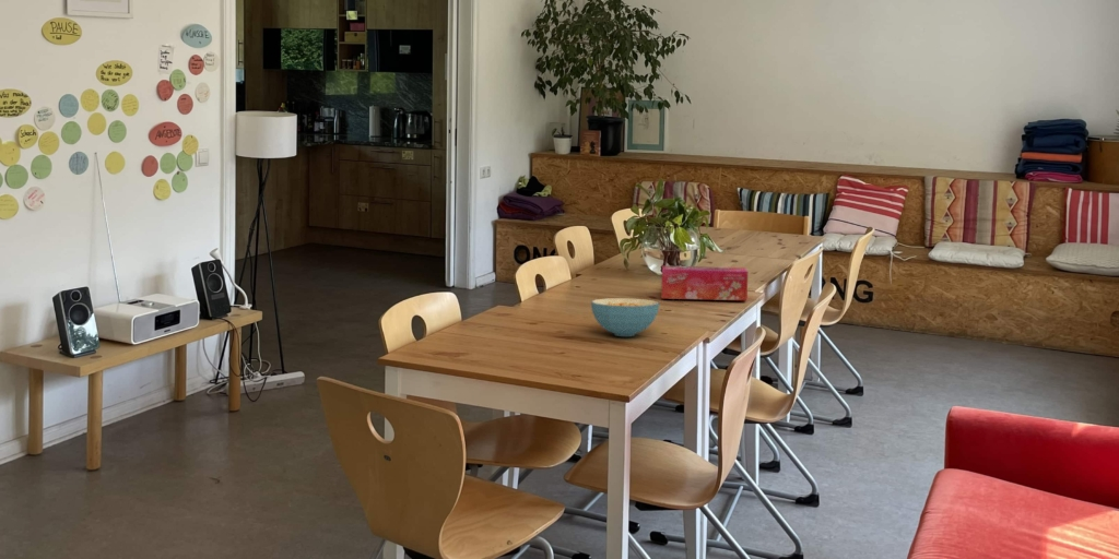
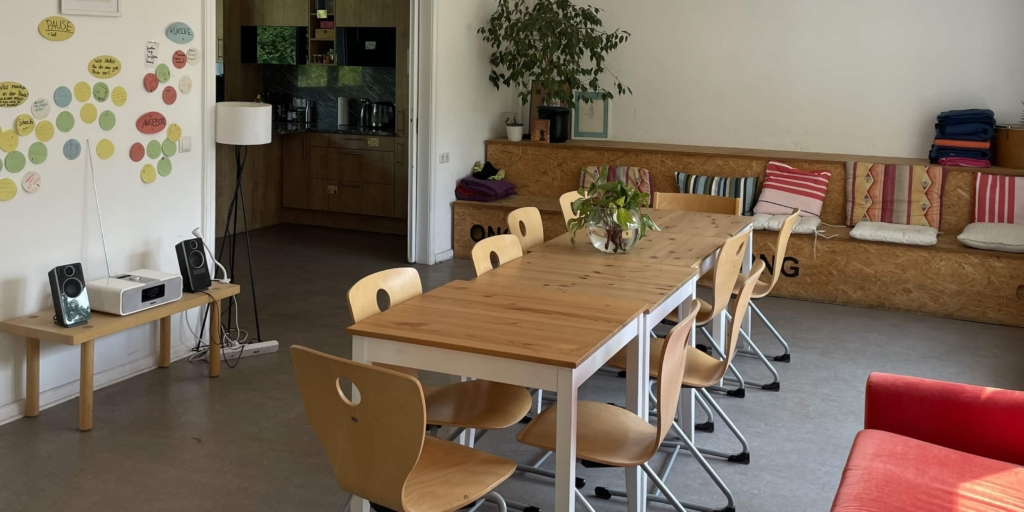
- cereal bowl (624, 318)
- tissue box (703, 283)
